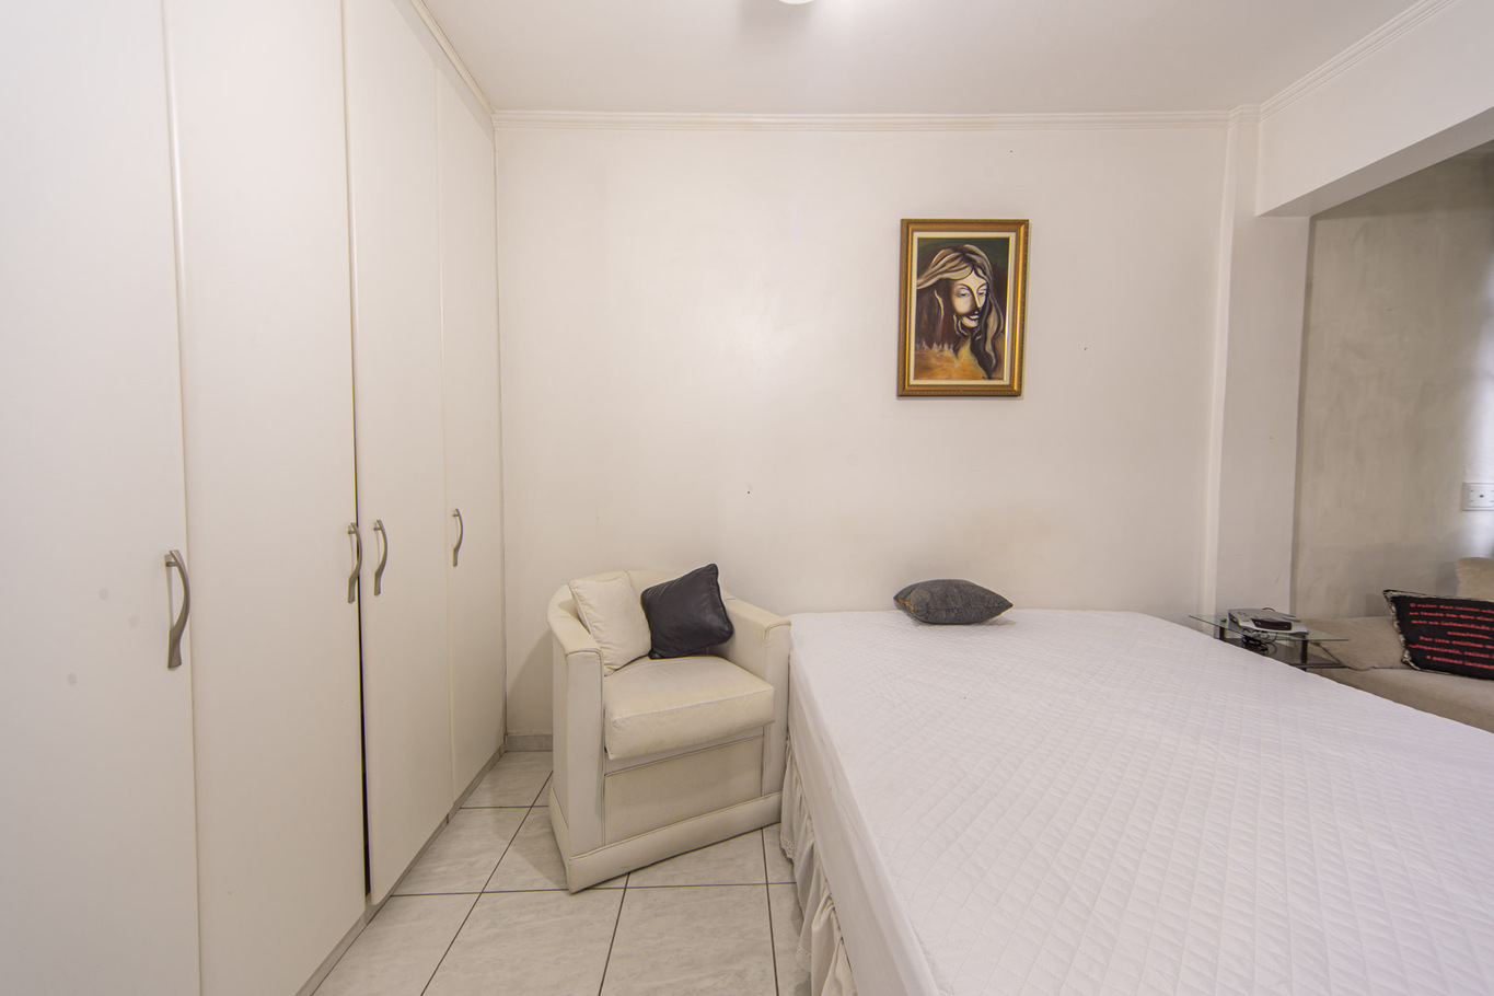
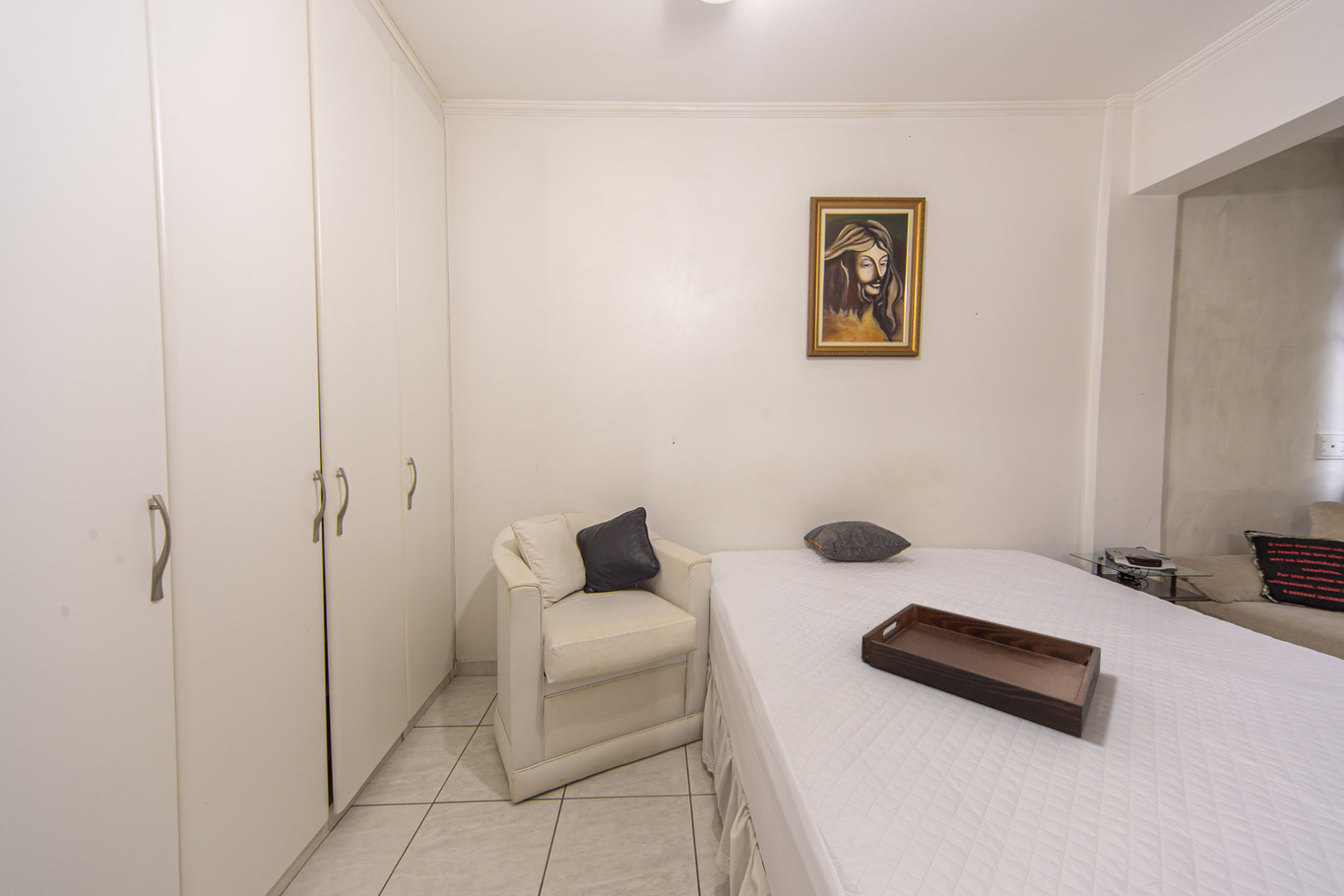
+ serving tray (977, 654)
